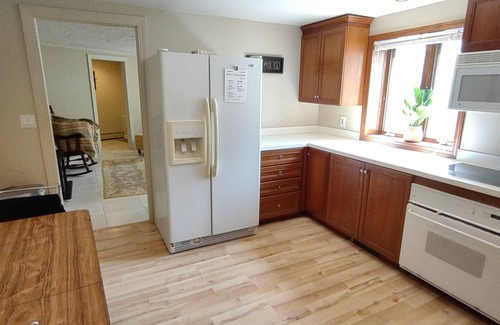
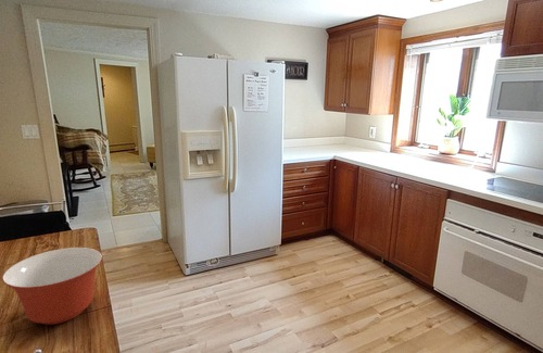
+ mixing bowl (59, 288)
